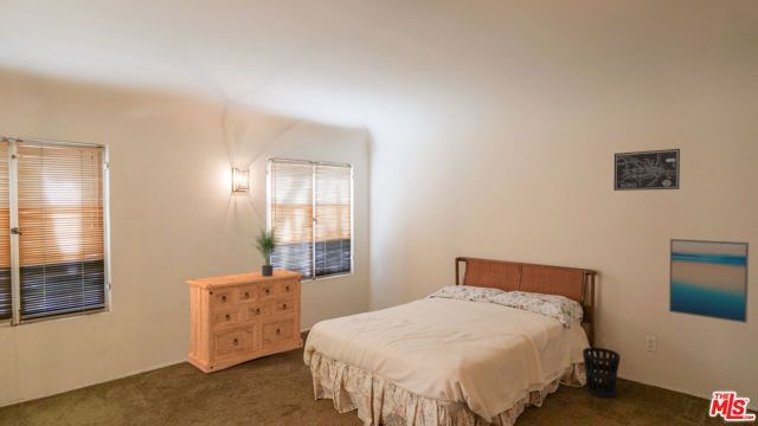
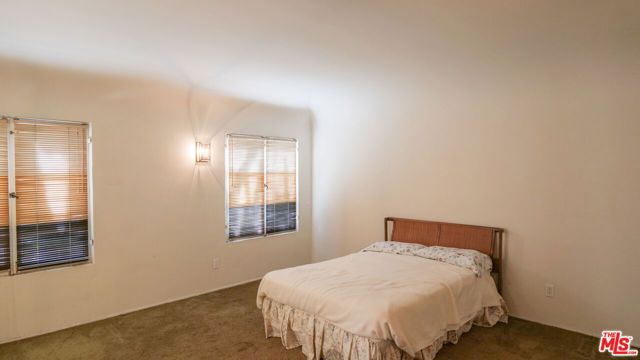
- dresser (248, 315)
- wastebasket (600, 373)
- potted plant (264, 250)
- wall art (707, 278)
- wall art (644, 170)
